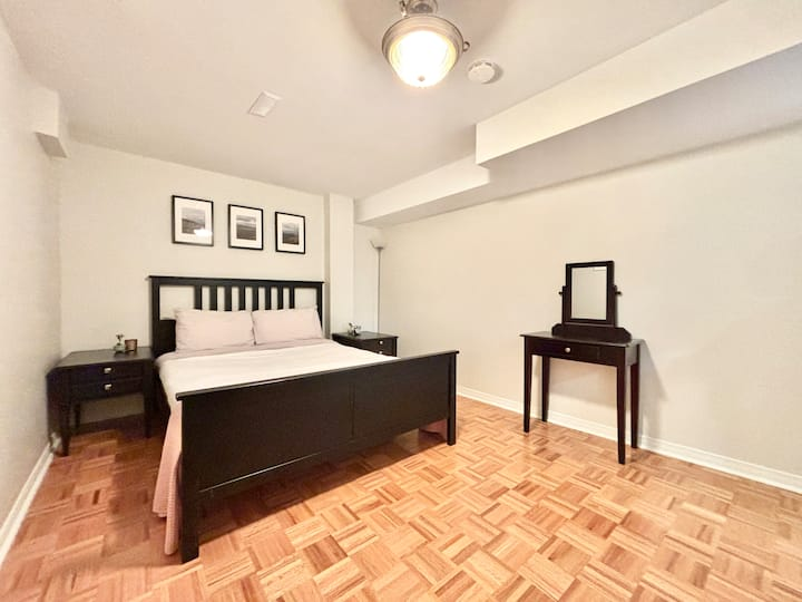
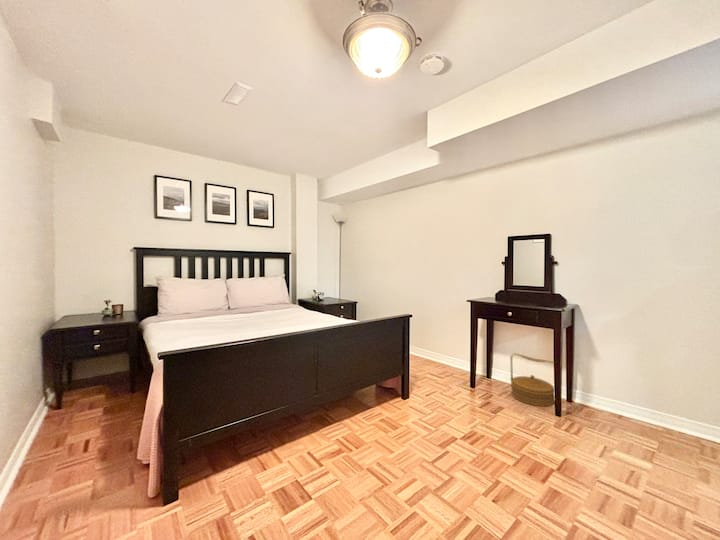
+ basket (532, 377)
